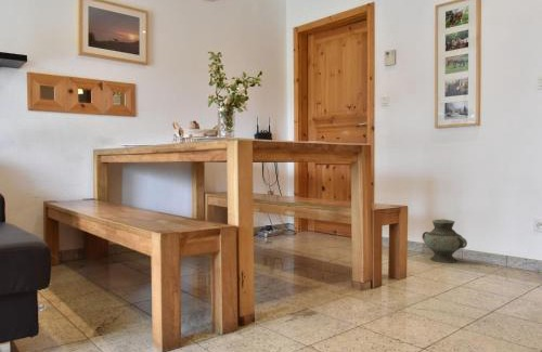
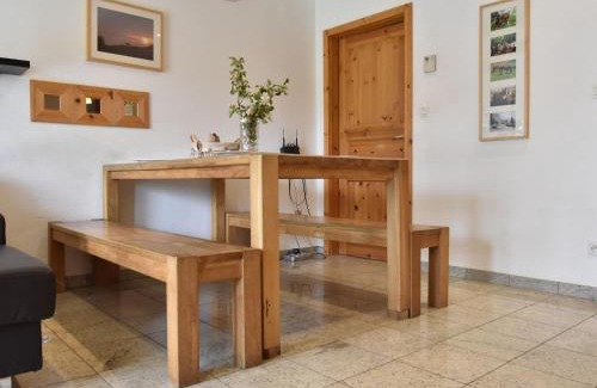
- vase (443, 239)
